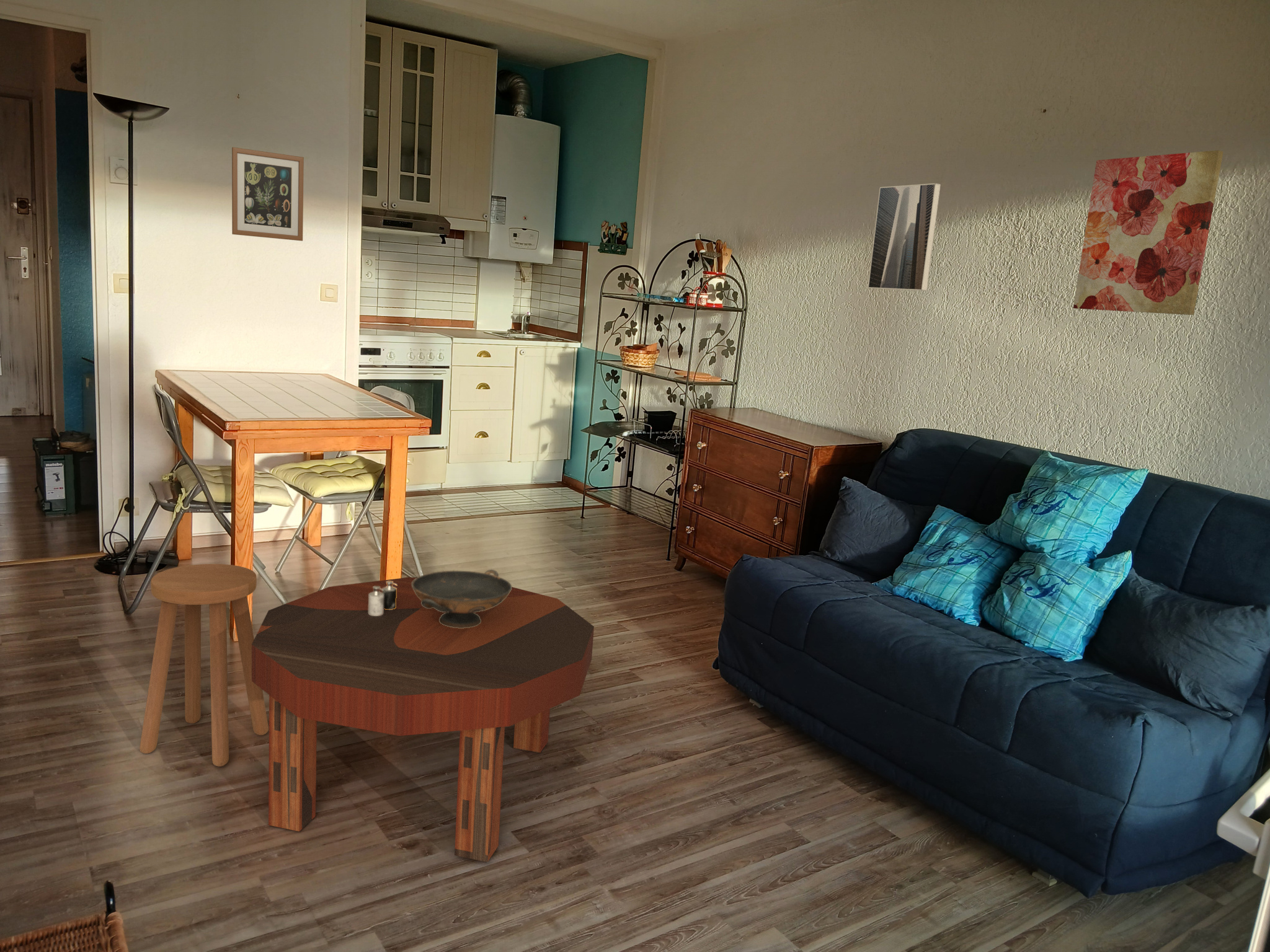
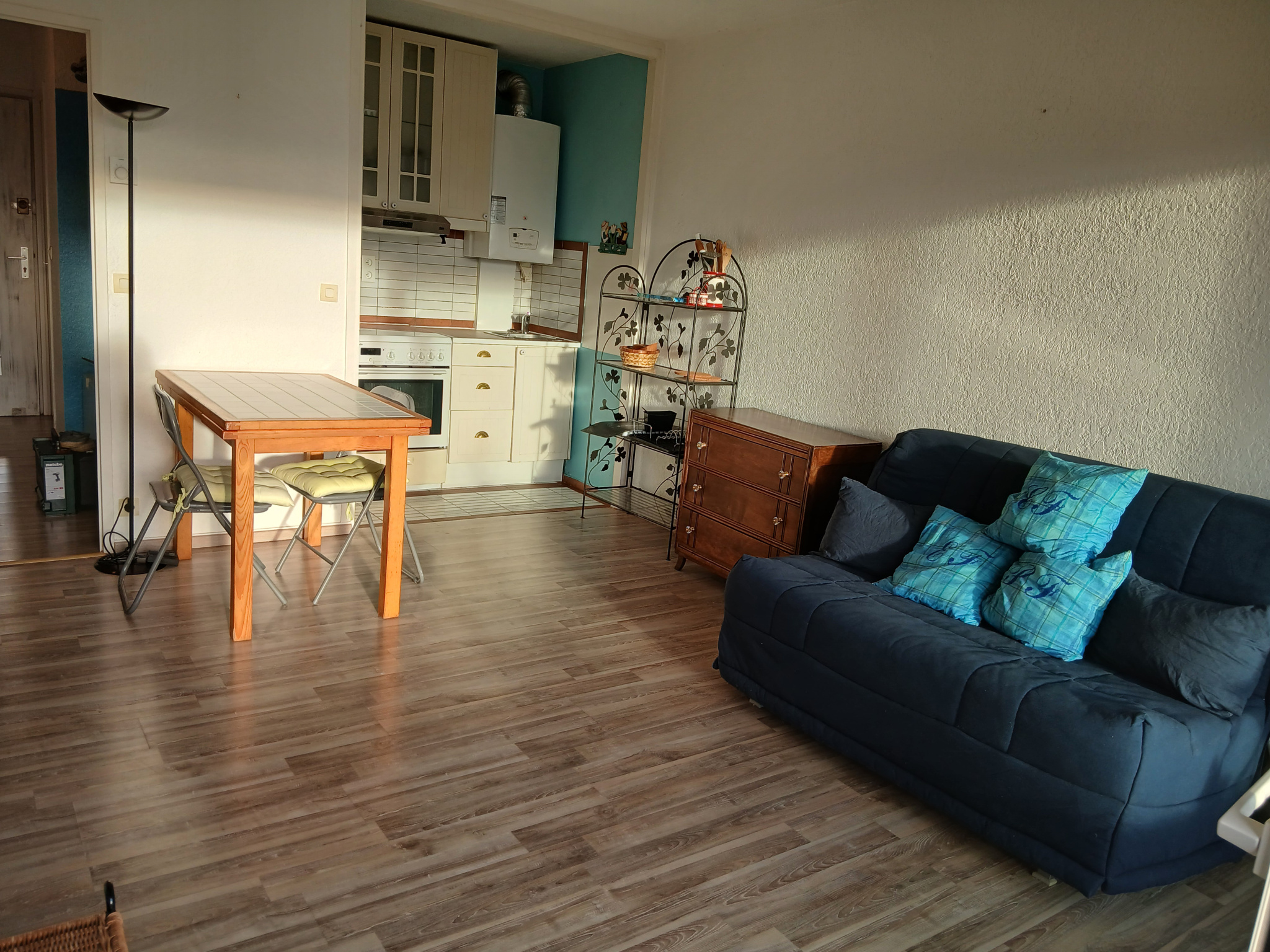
- decorative bowl (461, 601)
- coffee table (429, 702)
- stool (200, 661)
- candle (383, 597)
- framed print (902, 238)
- wall art (268, 195)
- wall art (1143, 235)
